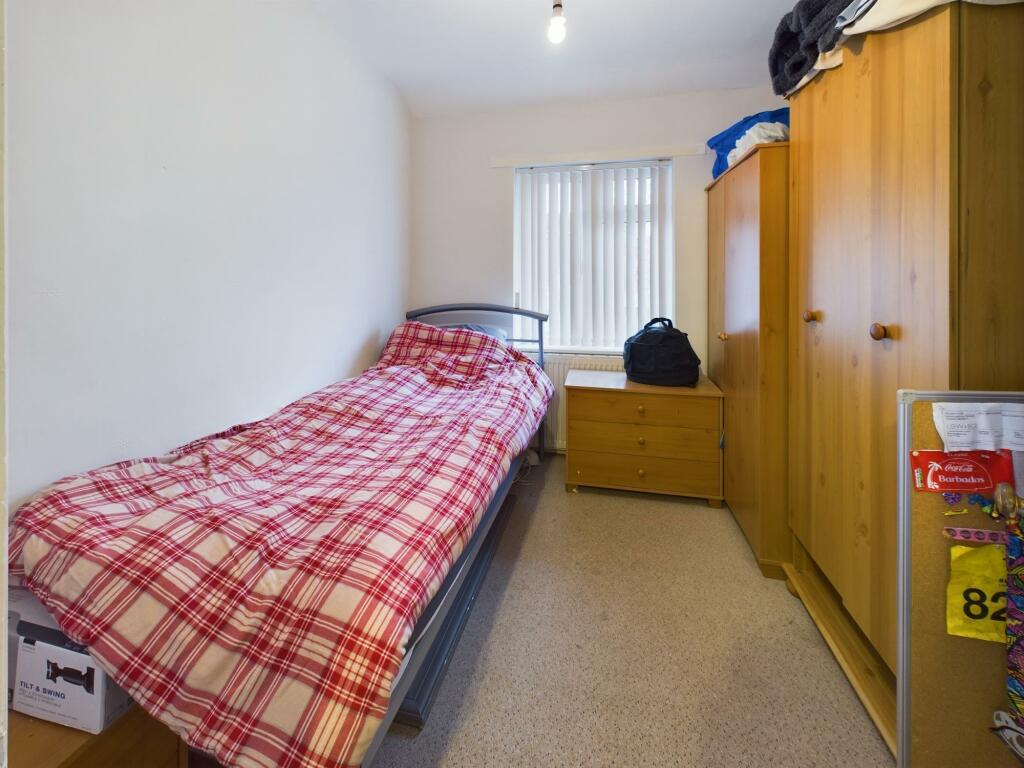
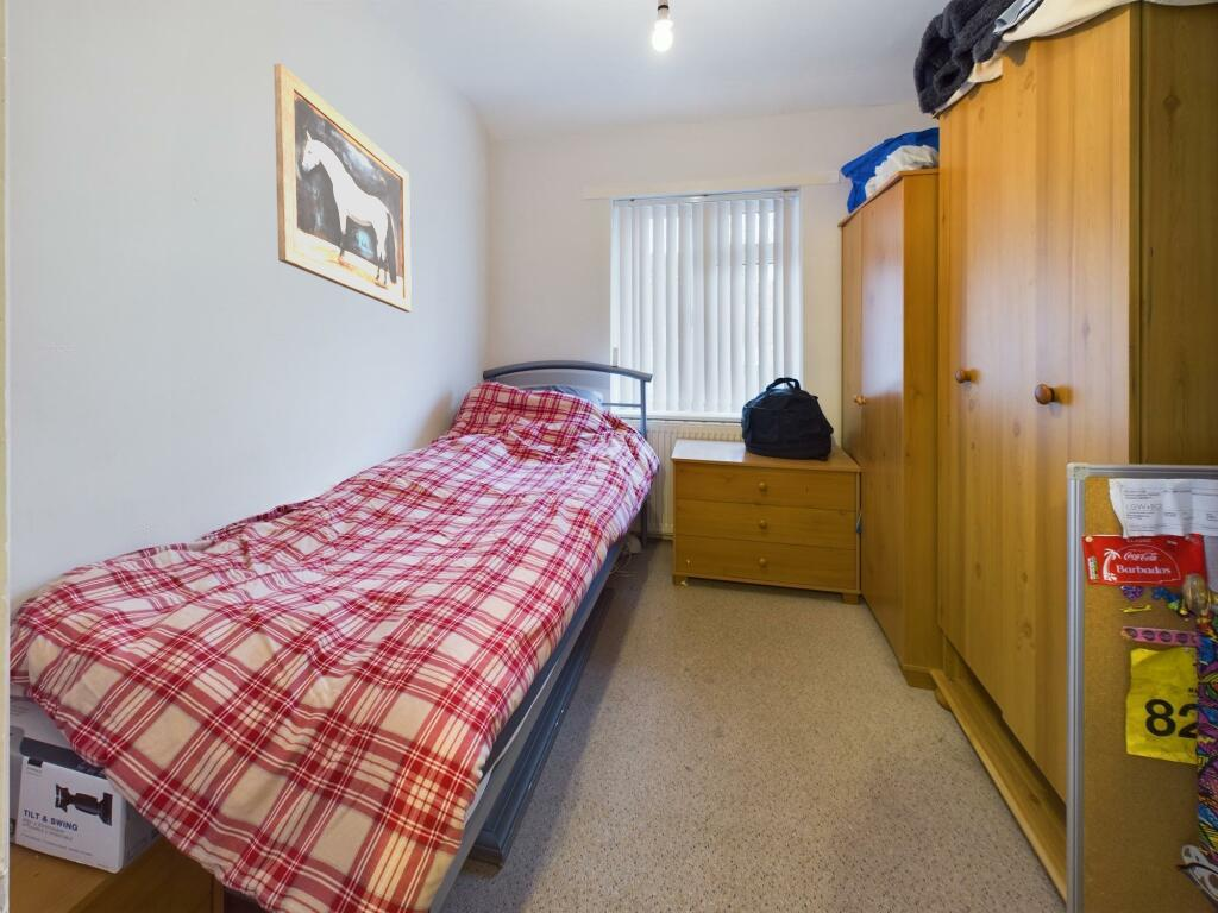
+ wall art (354, 209)
